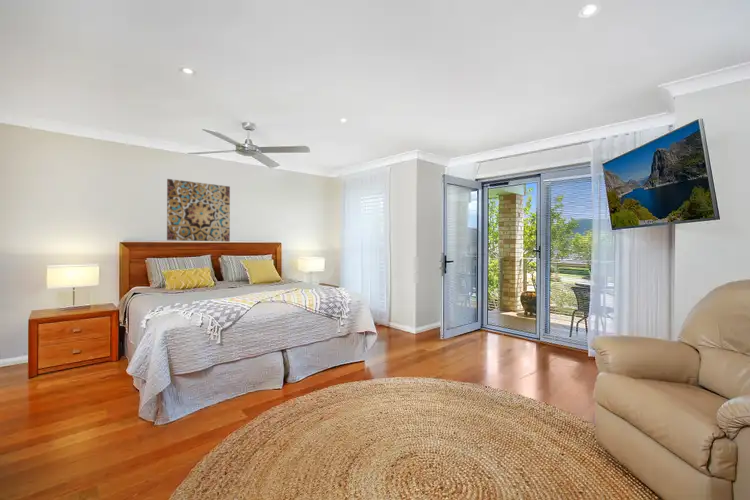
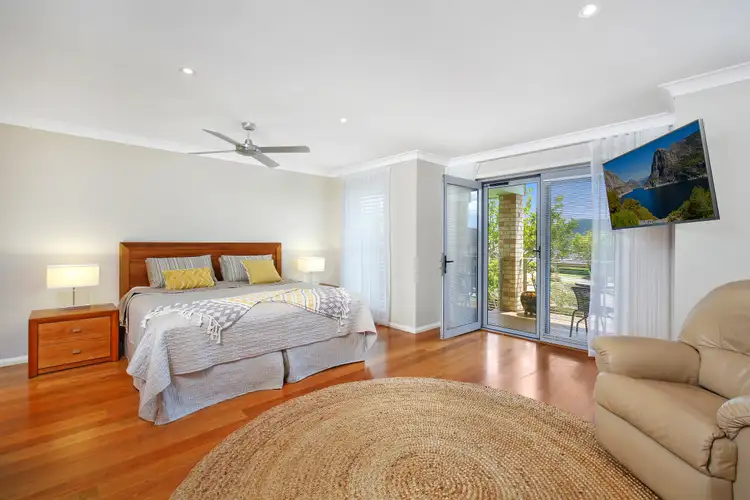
- wall art (200, 211)
